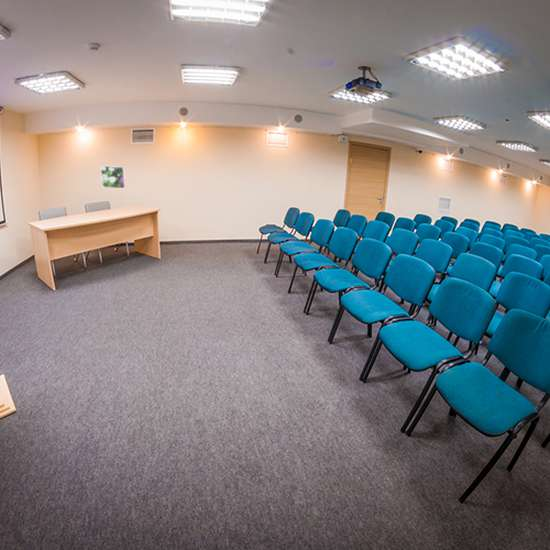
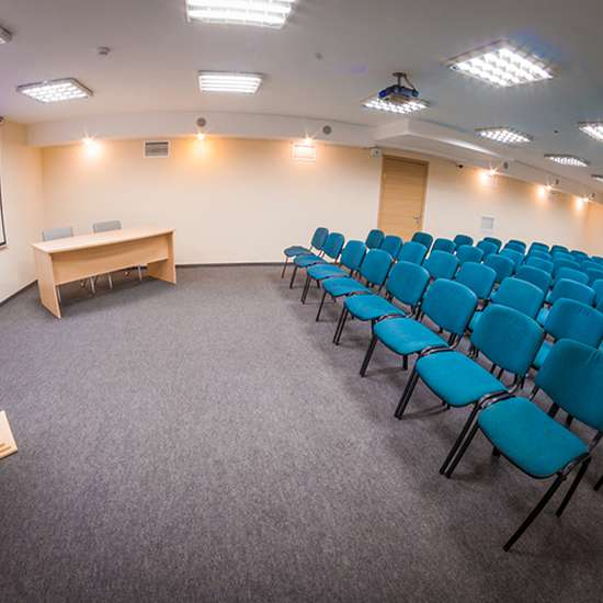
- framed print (113, 177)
